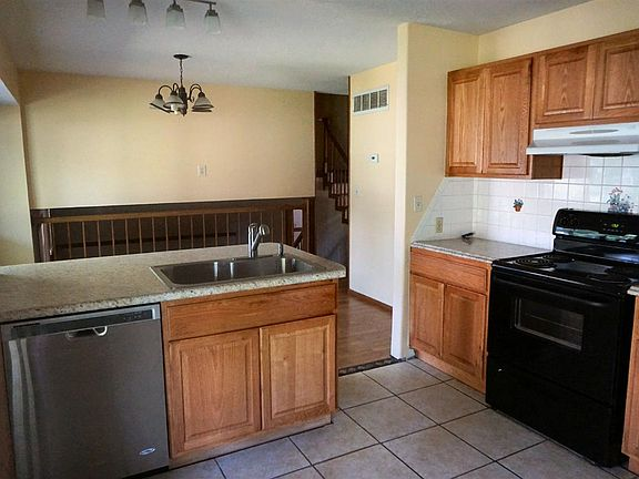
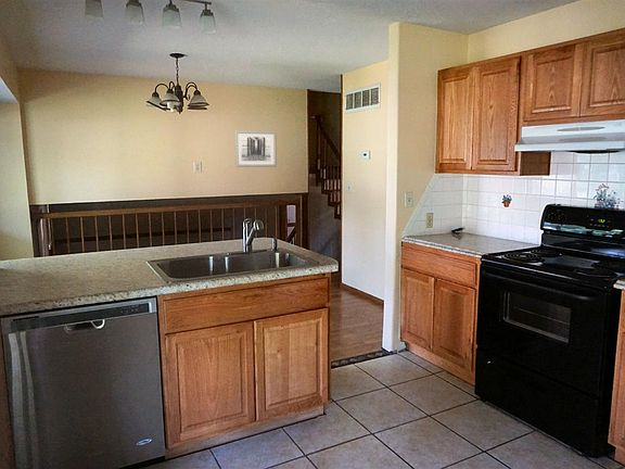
+ wall art (256, 149)
